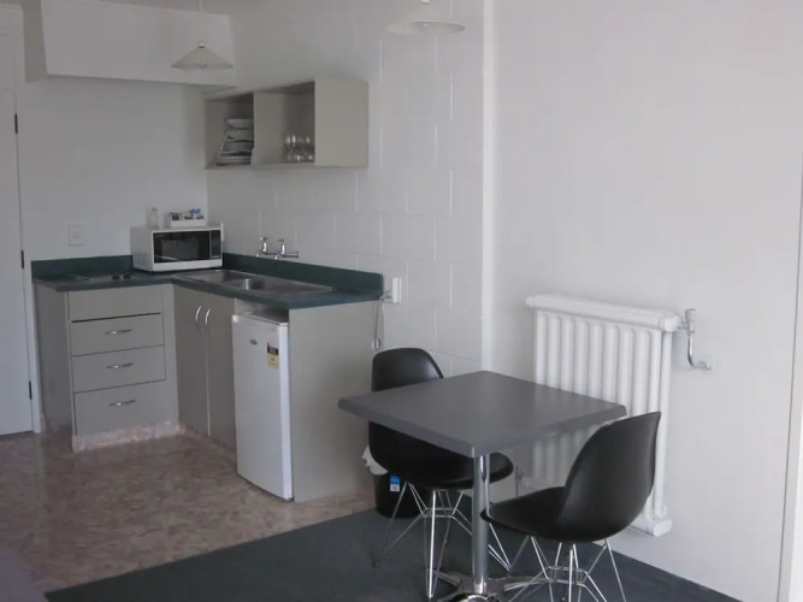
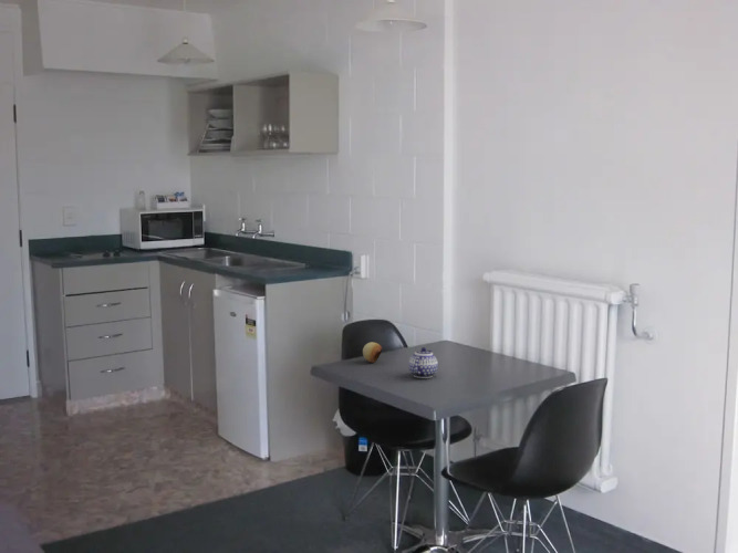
+ fruit (372, 352)
+ teapot (423, 362)
